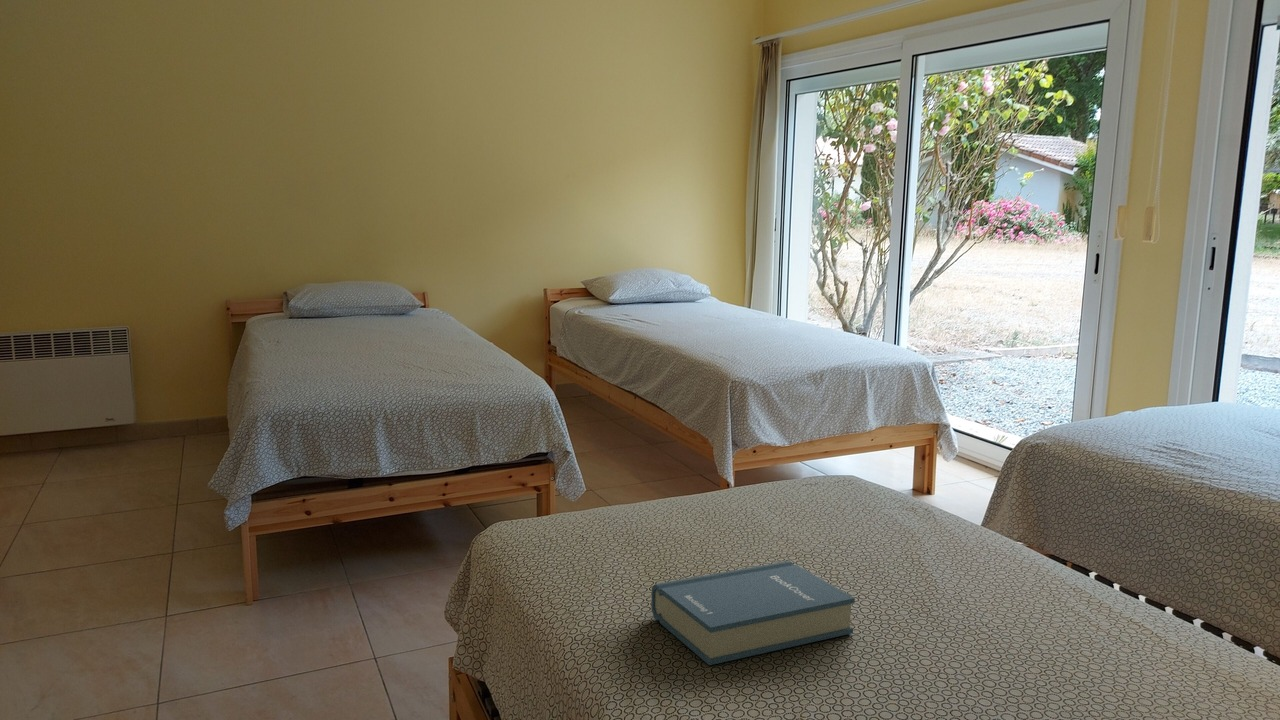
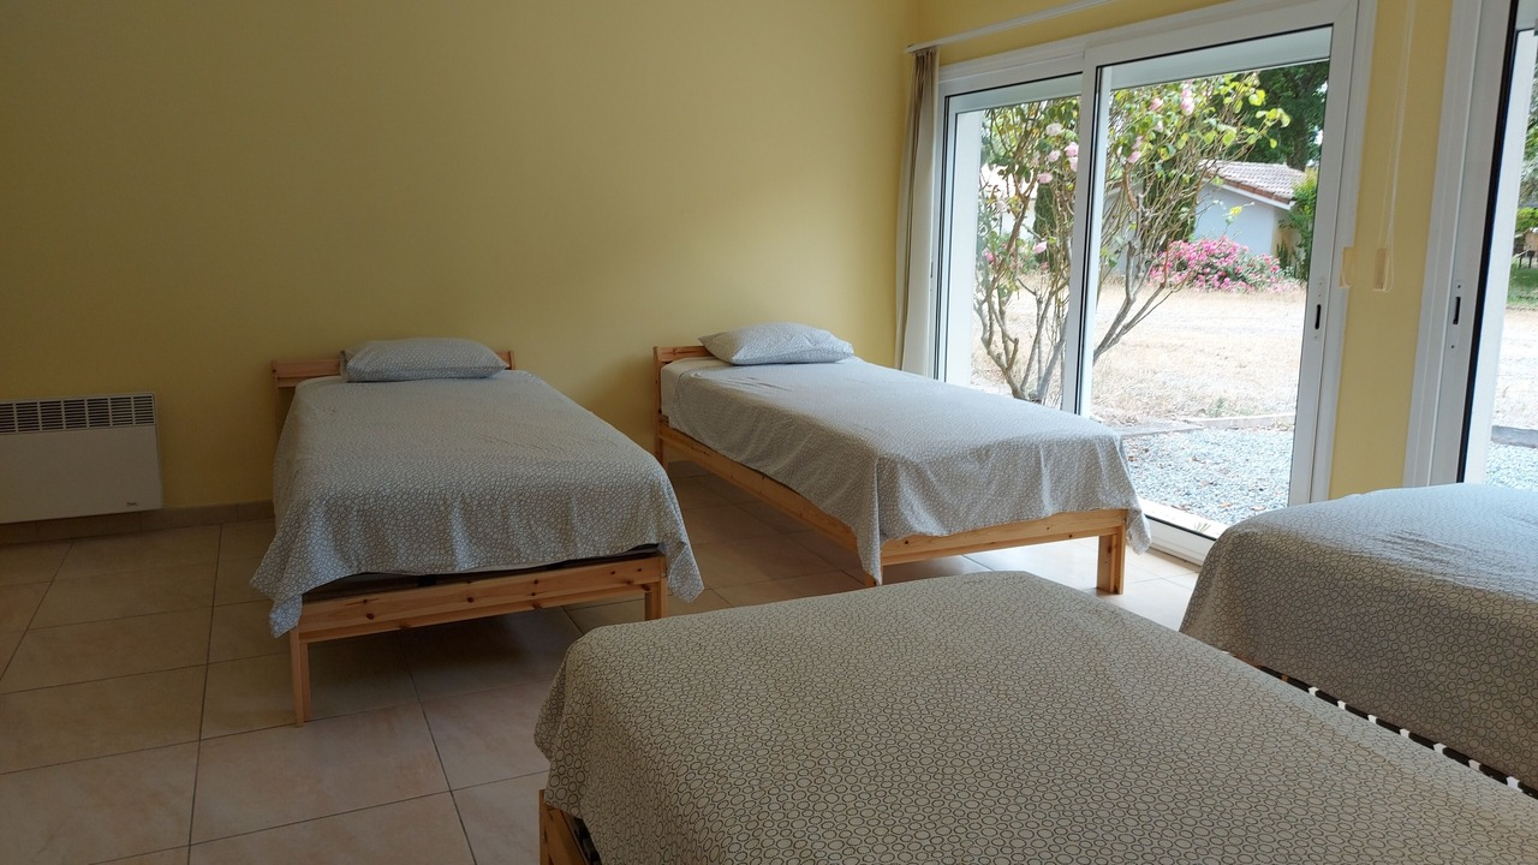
- hardback book (750, 607)
